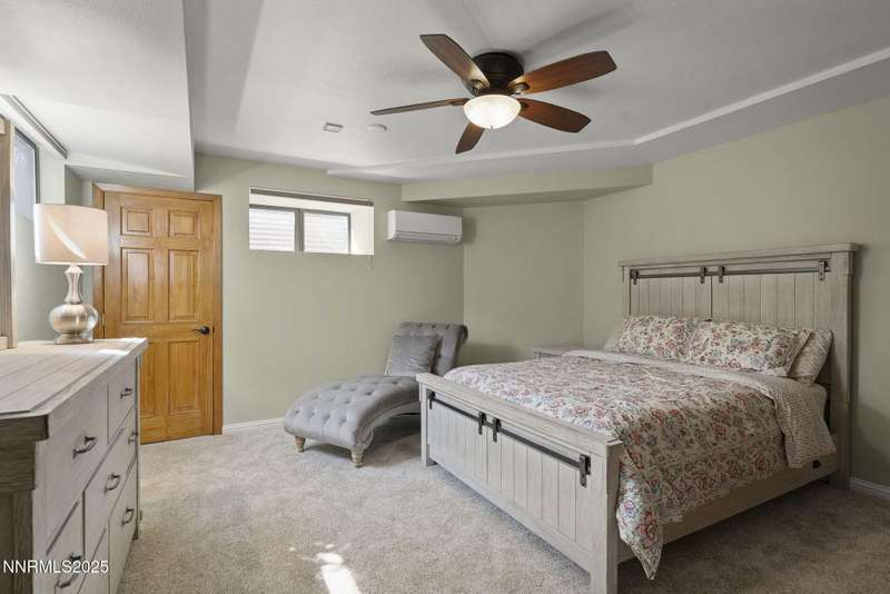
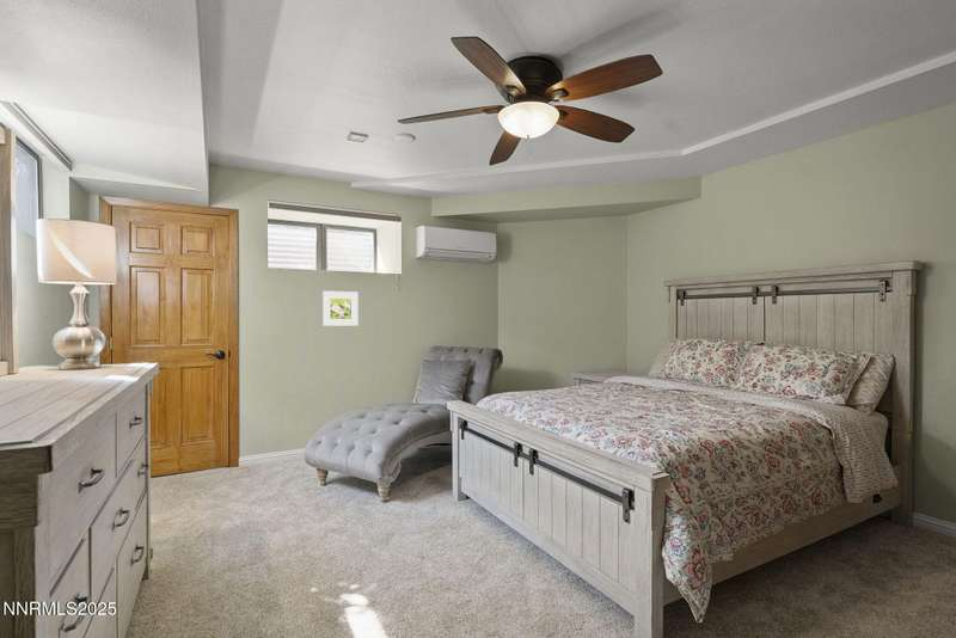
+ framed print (341, 308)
